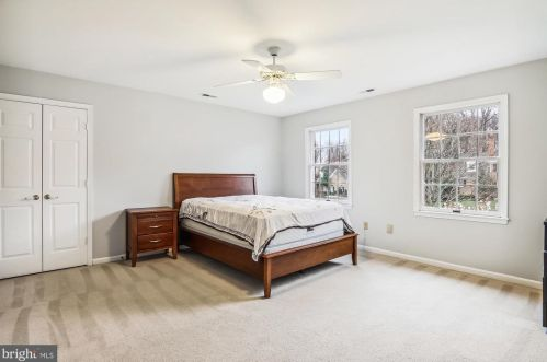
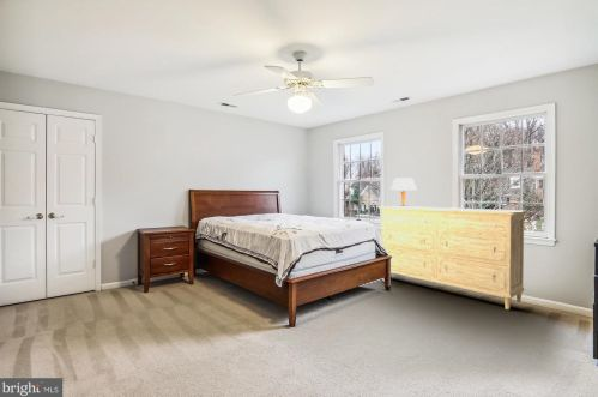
+ table lamp (403, 192)
+ dresser (443, 248)
